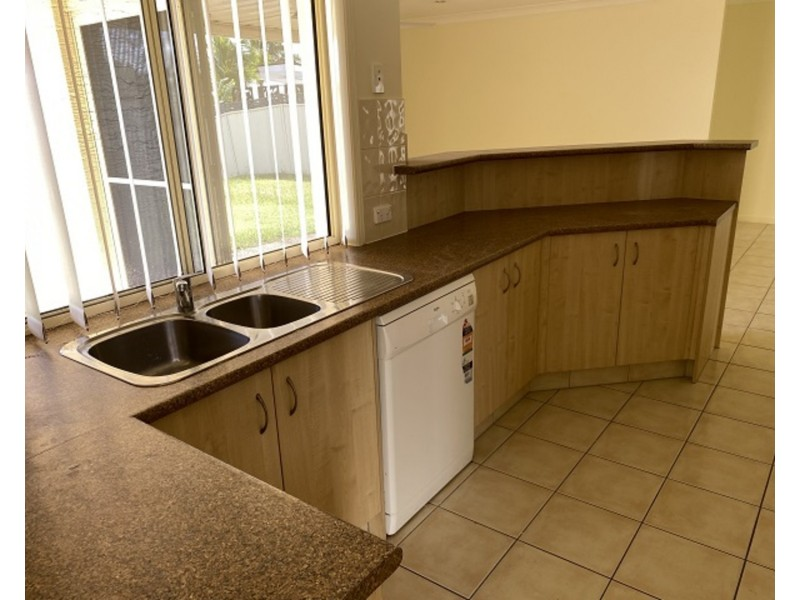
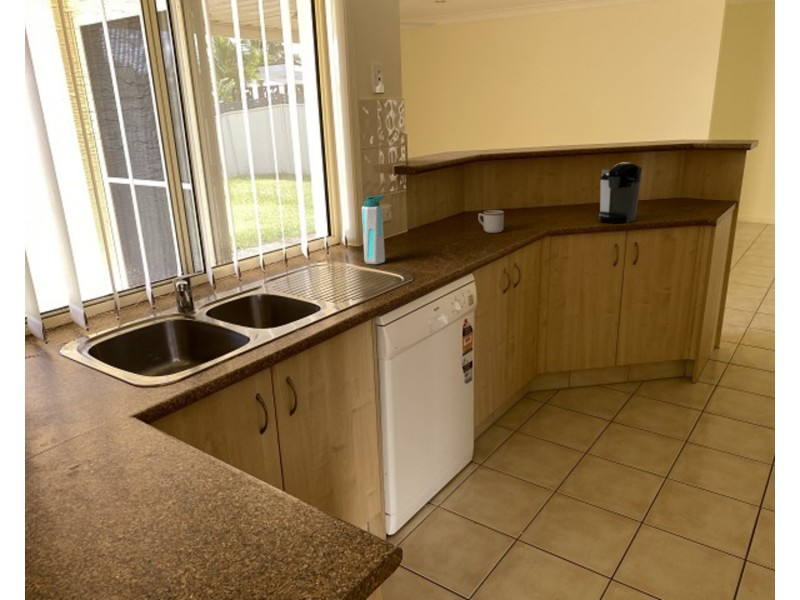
+ coffee maker (611, 190)
+ mug (490, 221)
+ water bottle (374, 229)
